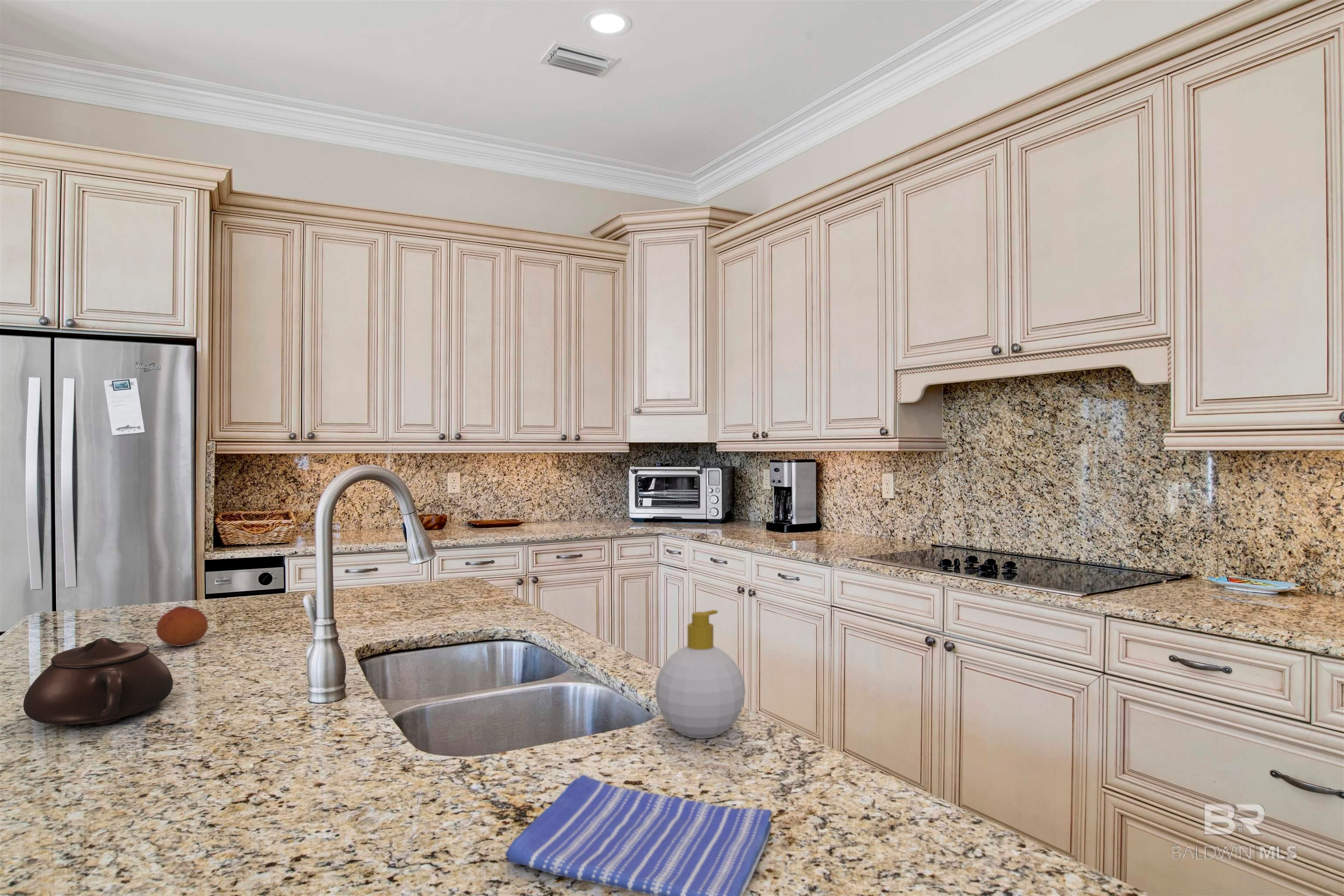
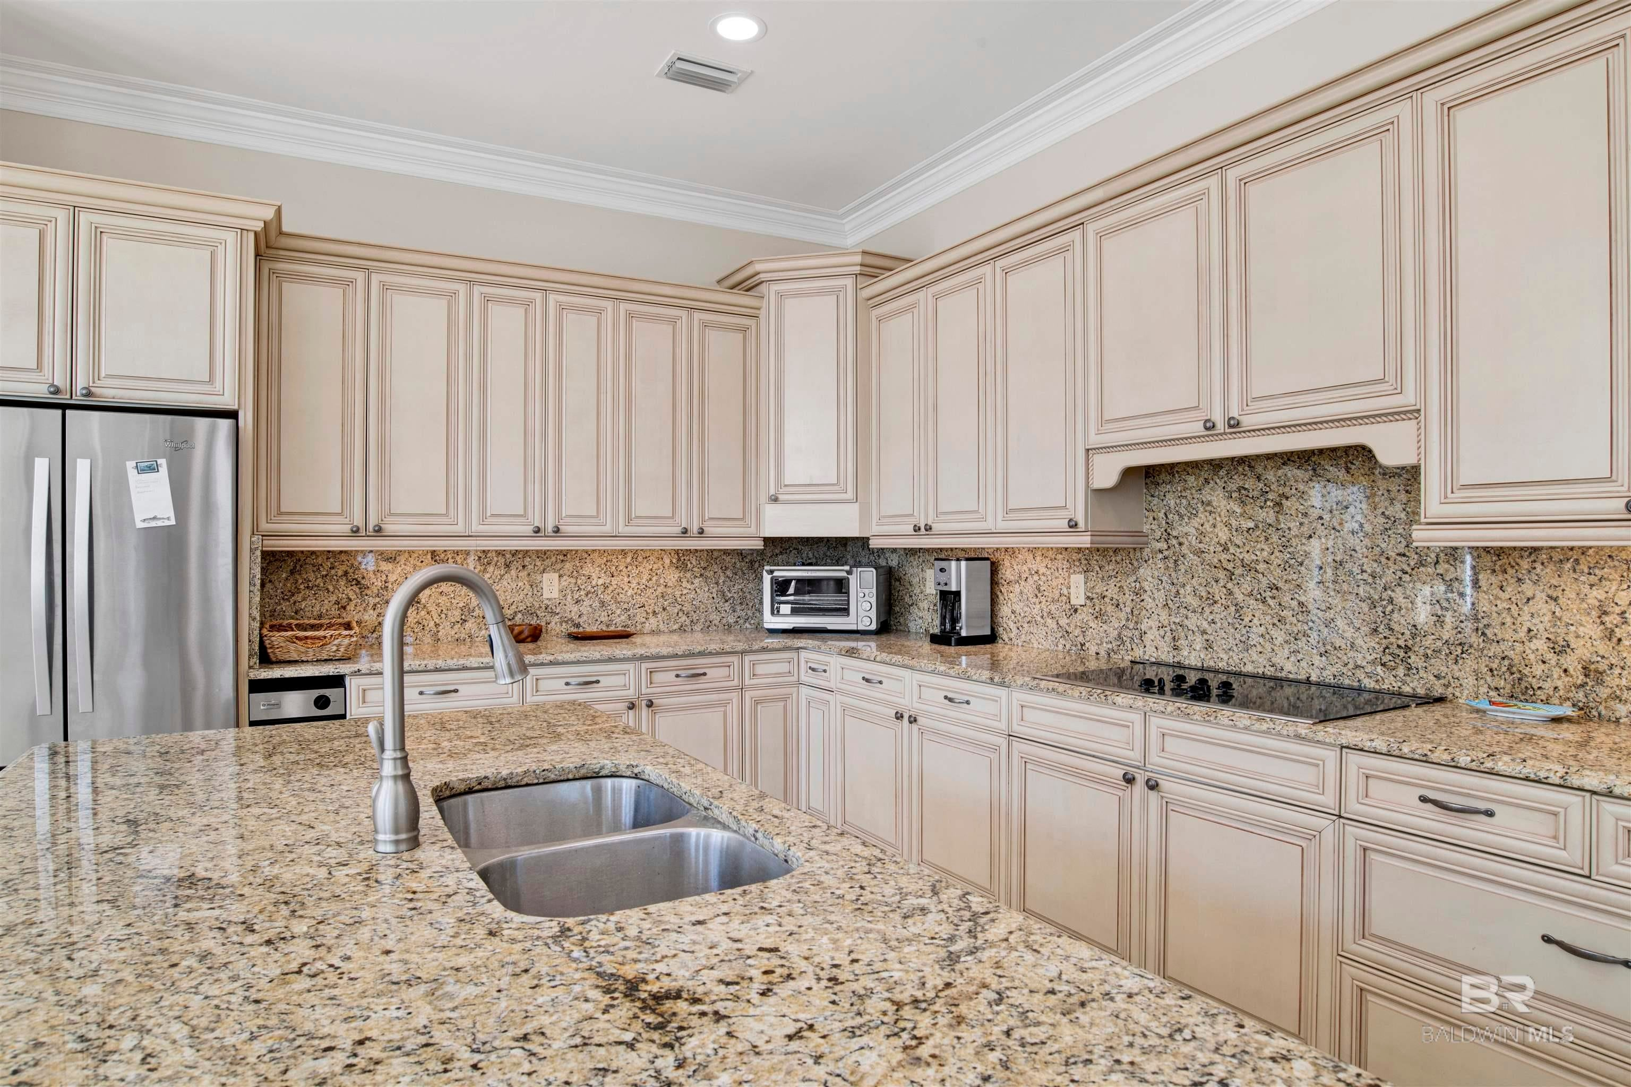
- teapot (99, 676)
- fruit (183, 625)
- dish towel (644, 833)
- soap bottle (700, 672)
